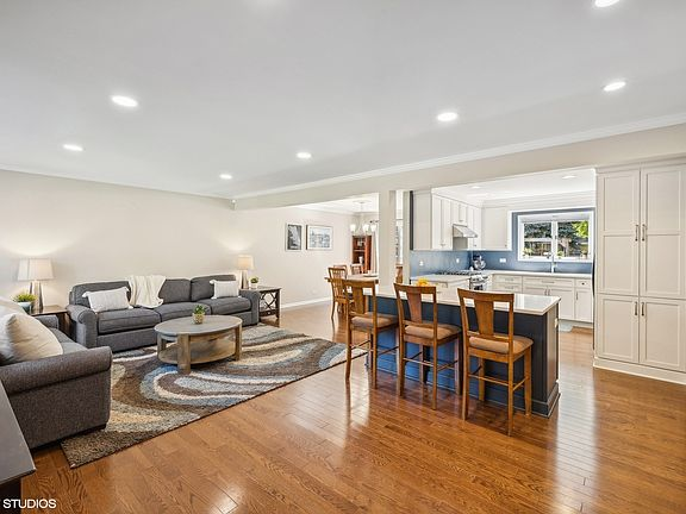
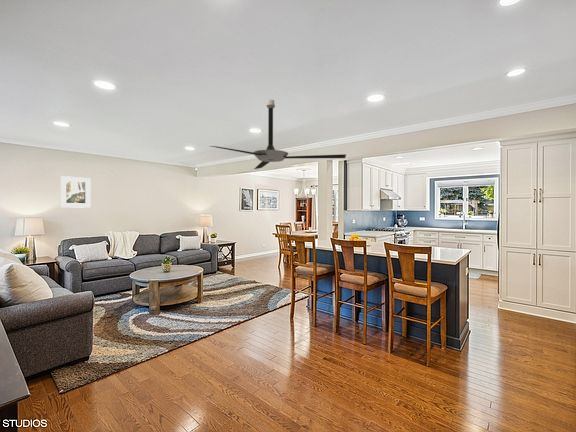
+ ceiling fan (272, 132)
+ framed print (76, 192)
